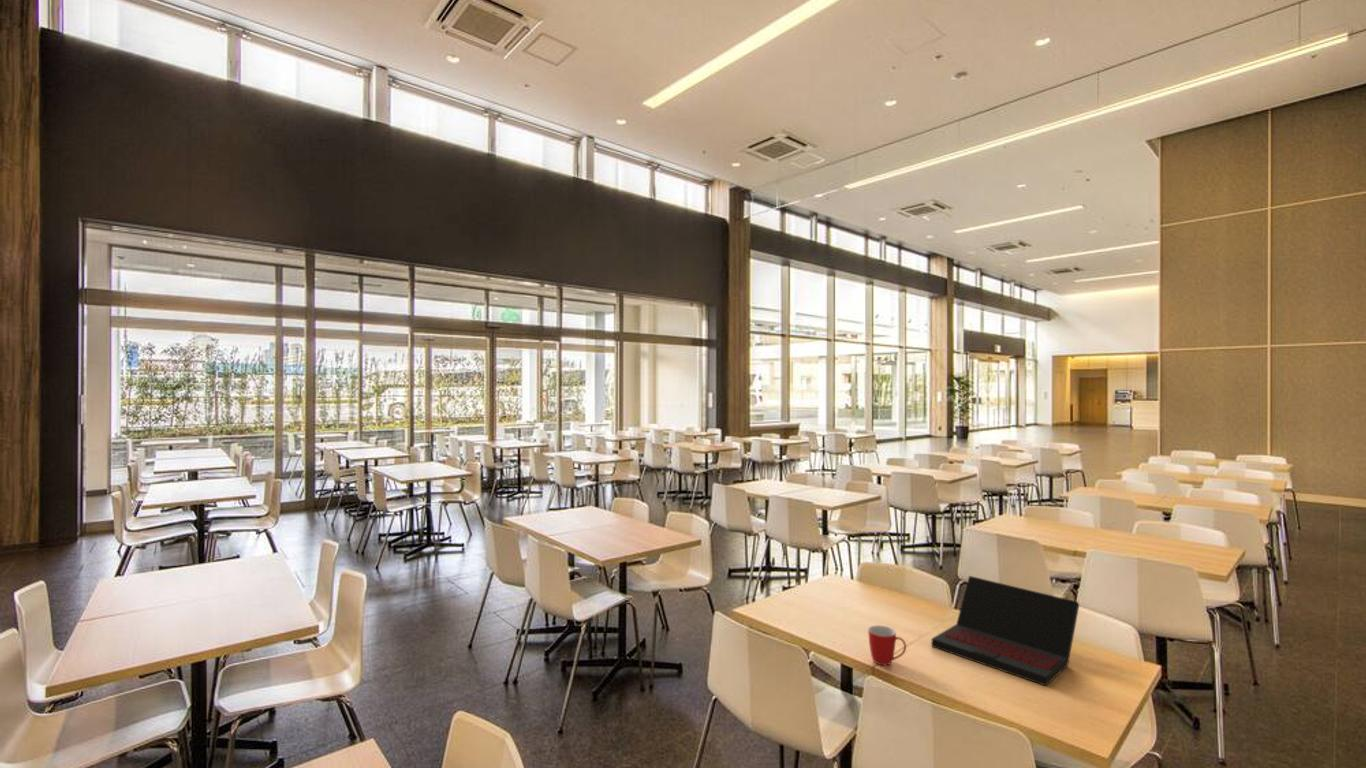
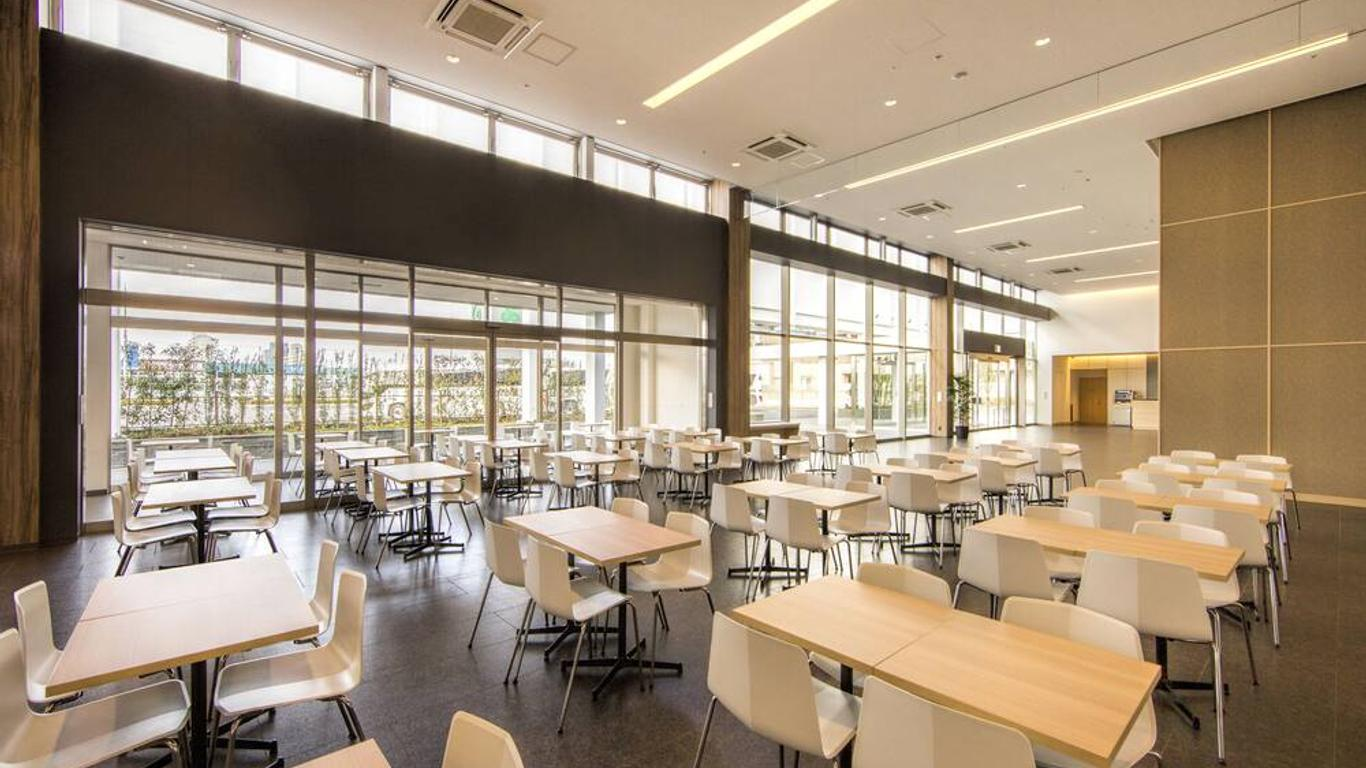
- laptop (1004, 623)
- mug (887, 647)
